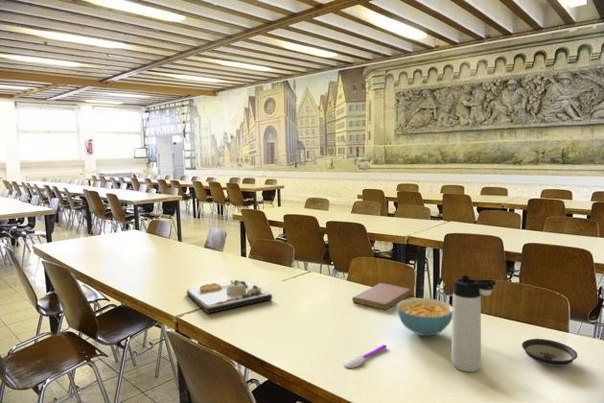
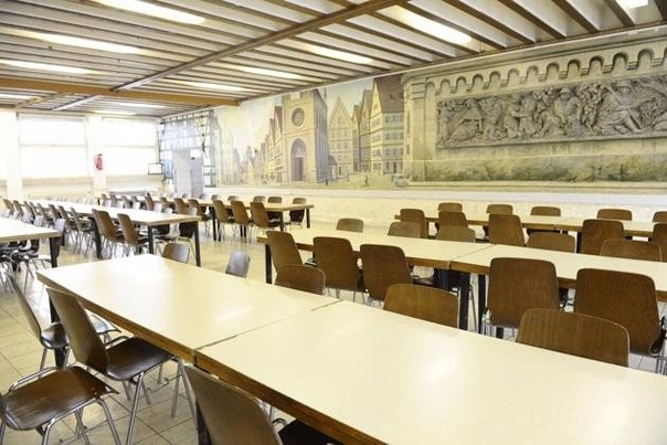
- saucer (548, 354)
- notebook (382, 295)
- dinner plate (228, 289)
- spoon (366, 354)
- cereal bowl (424, 319)
- thermos bottle (473, 323)
